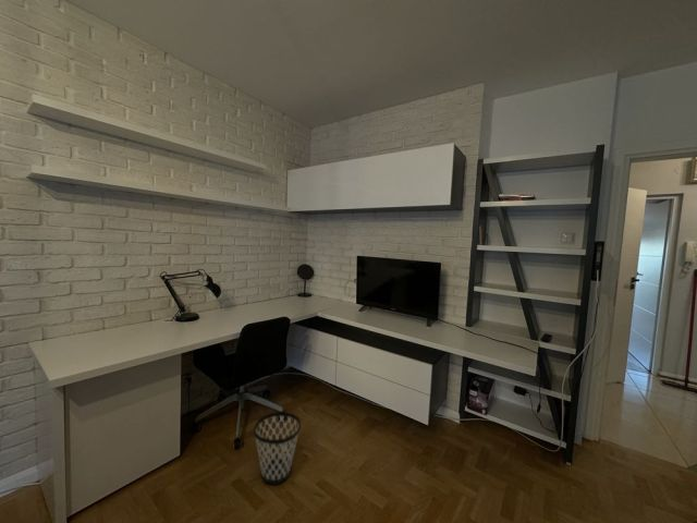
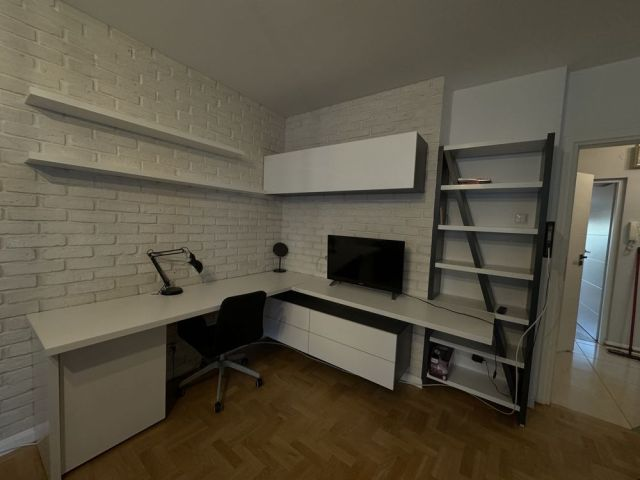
- wastebasket (277, 449)
